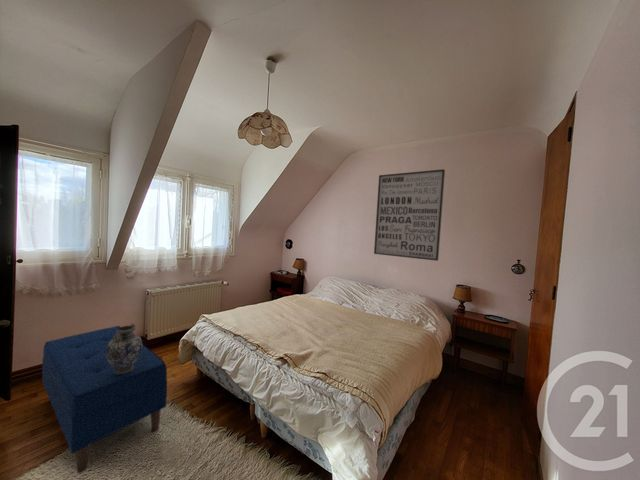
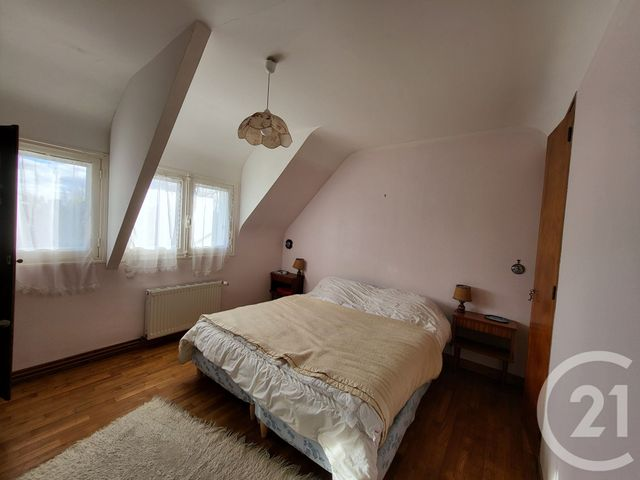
- bench (101, 382)
- wall art (406, 215)
- decorative vase (124, 348)
